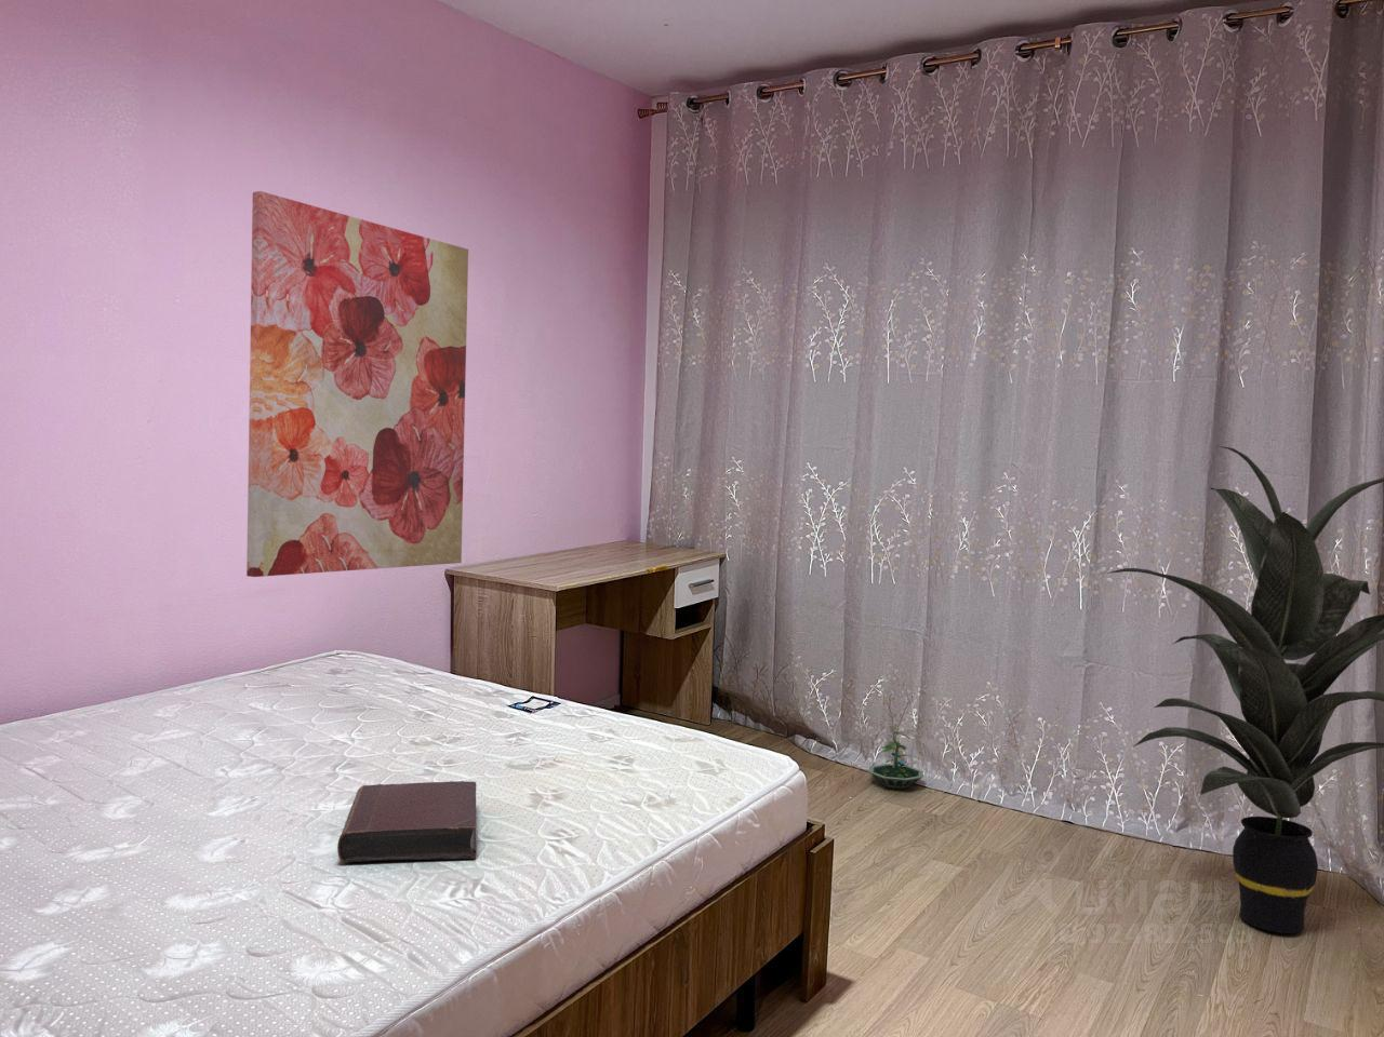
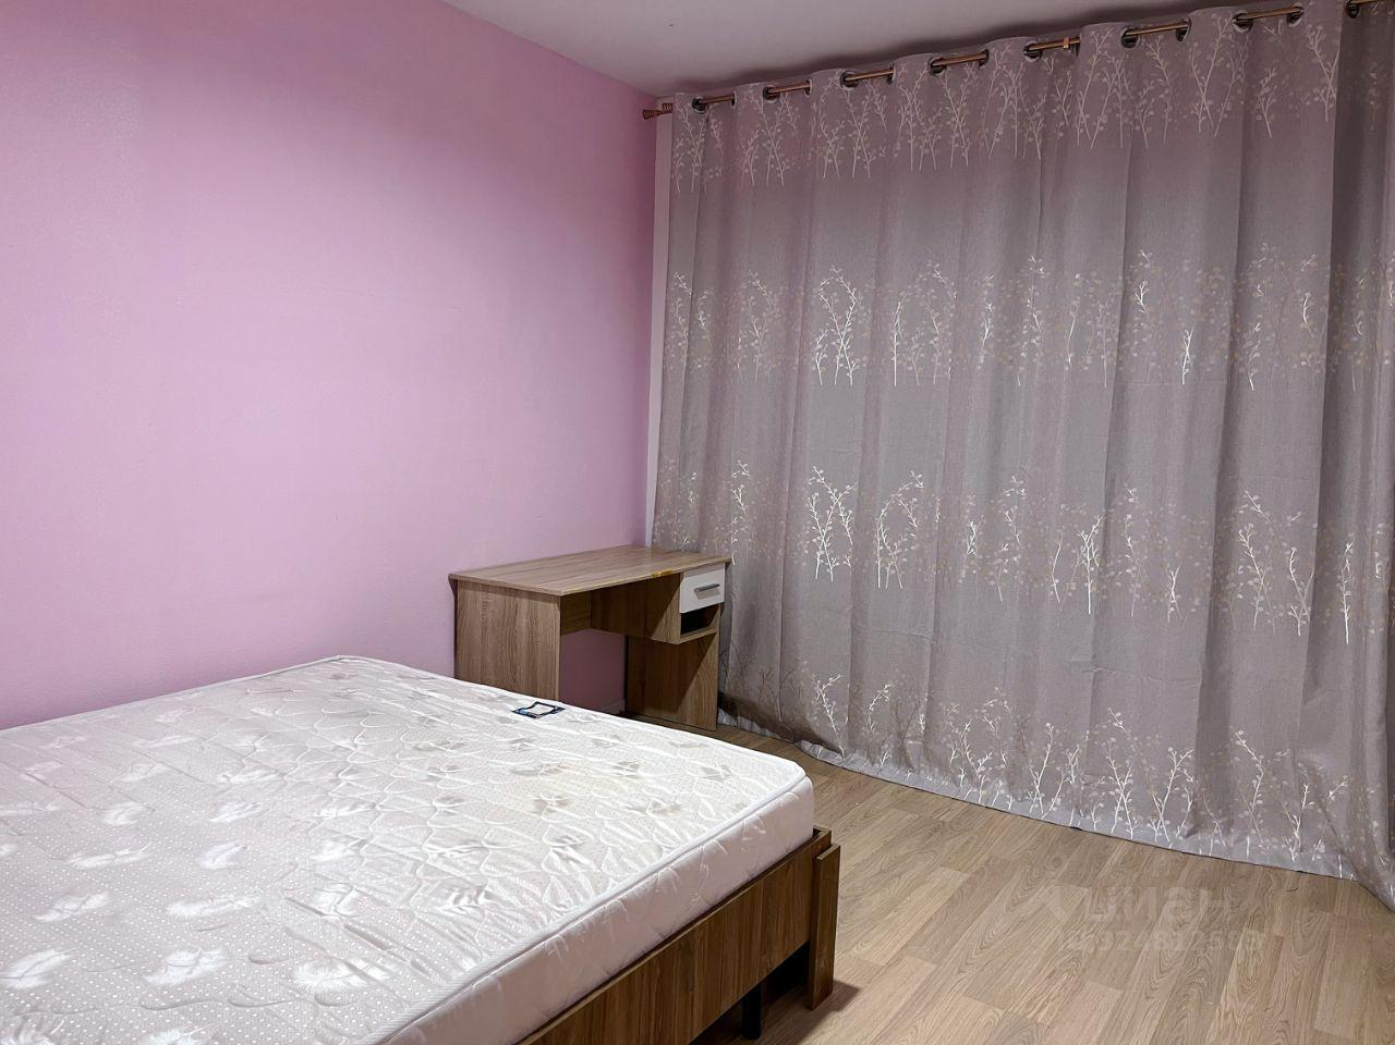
- indoor plant (1265, 682)
- wall art (367, 396)
- terrarium (897, 742)
- book (412, 817)
